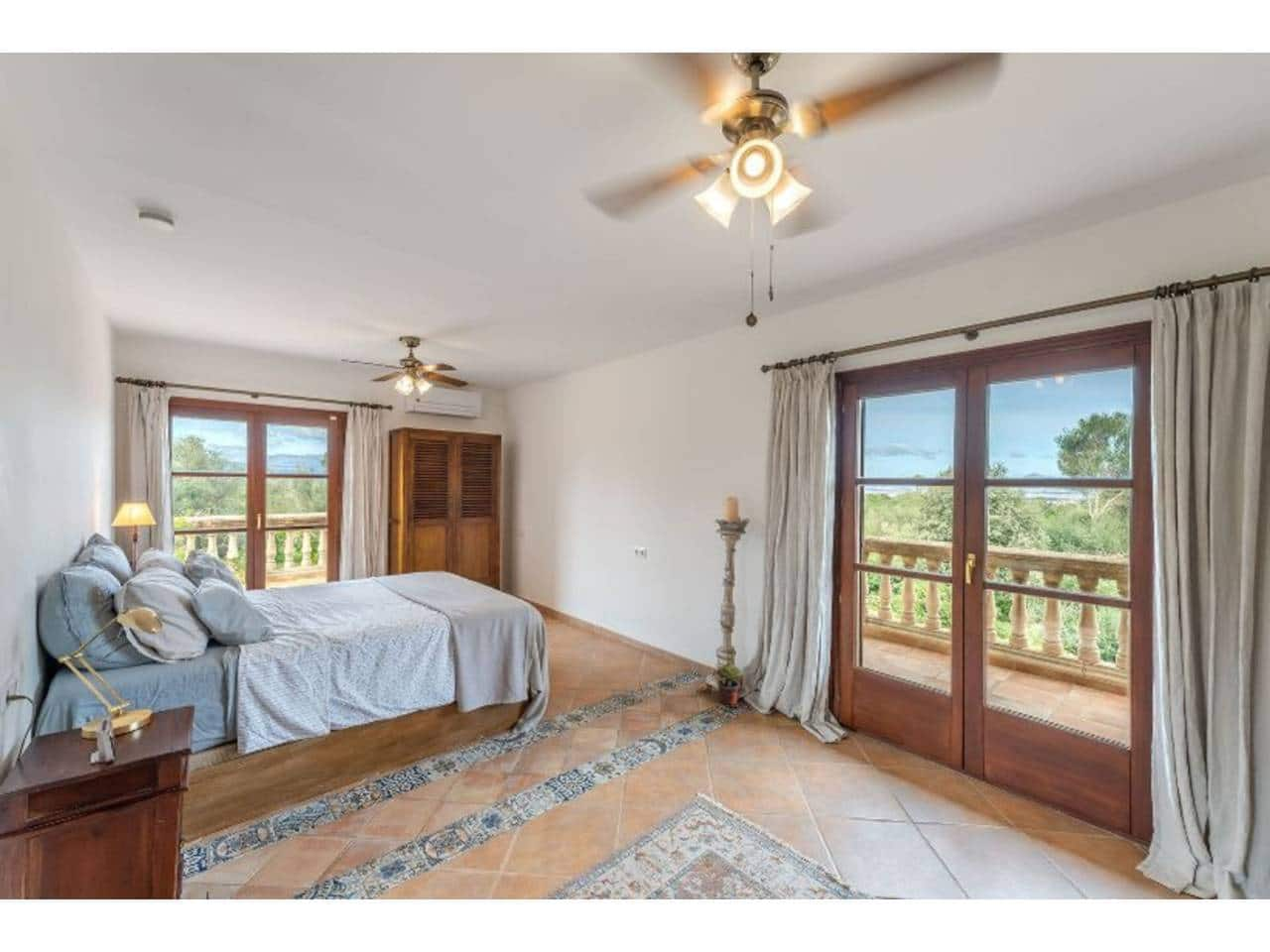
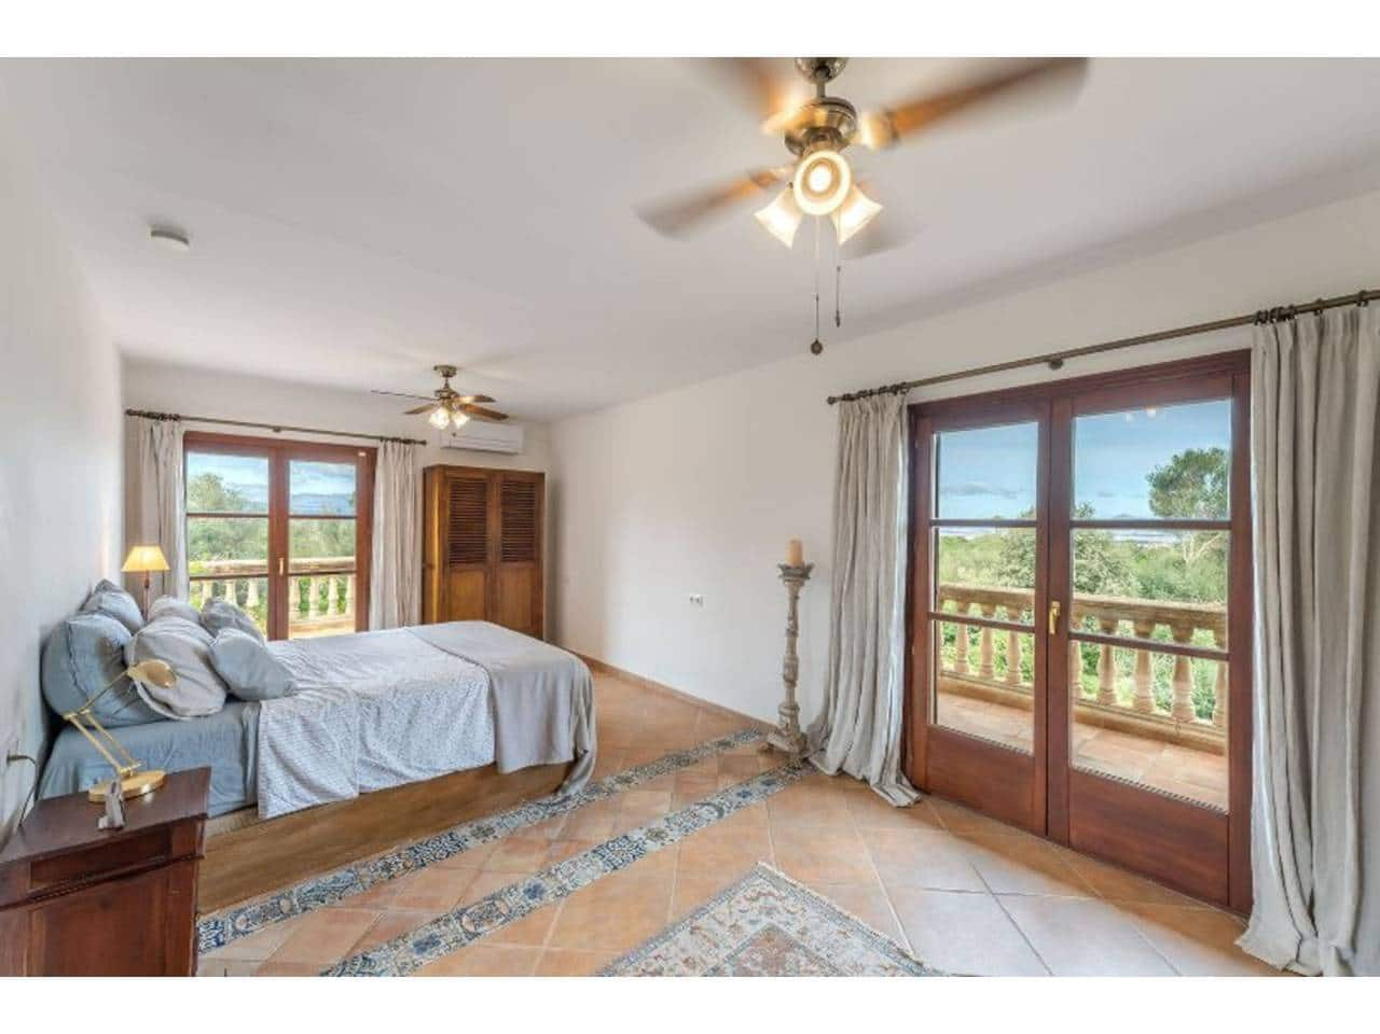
- potted plant (729, 680)
